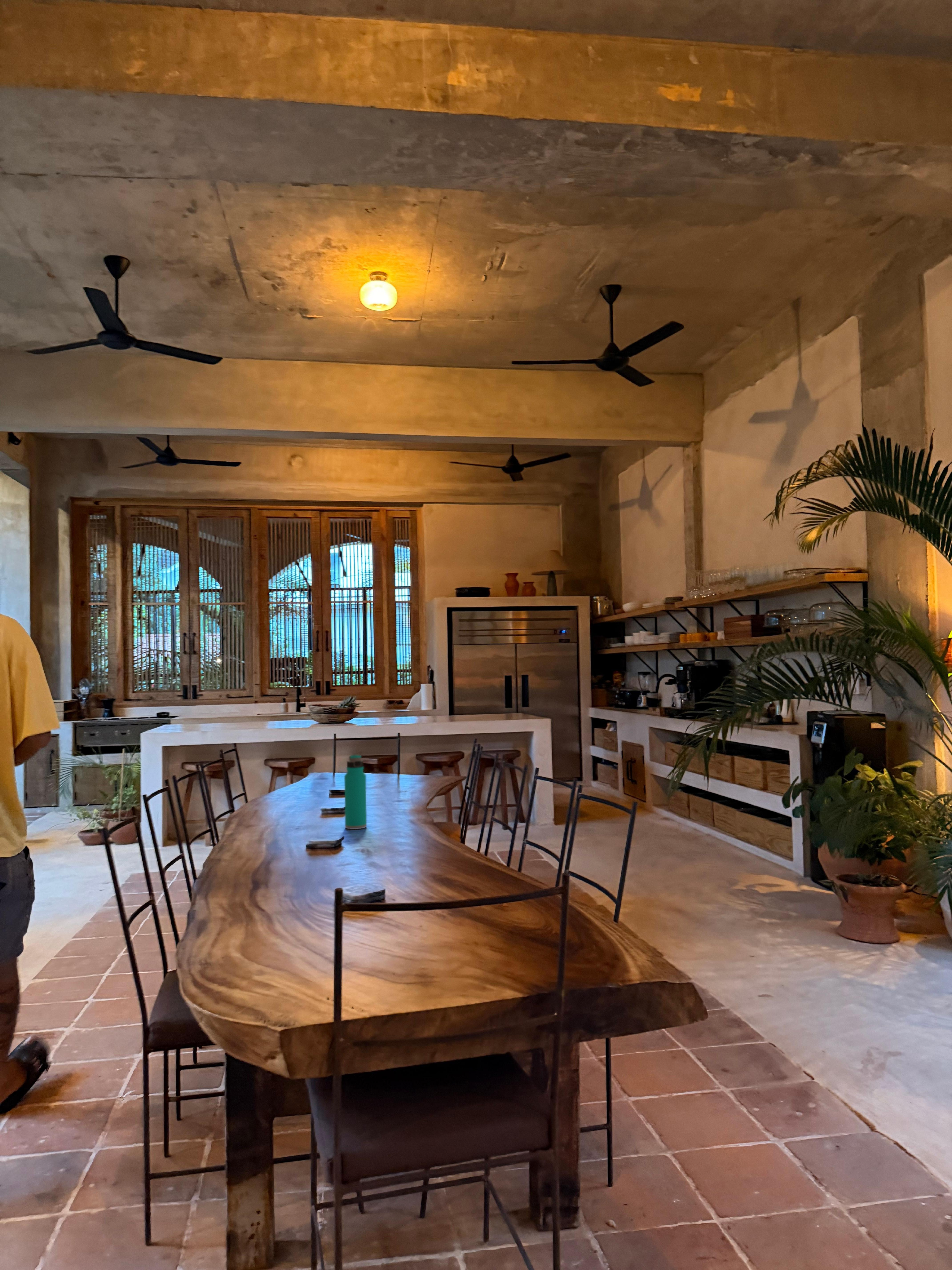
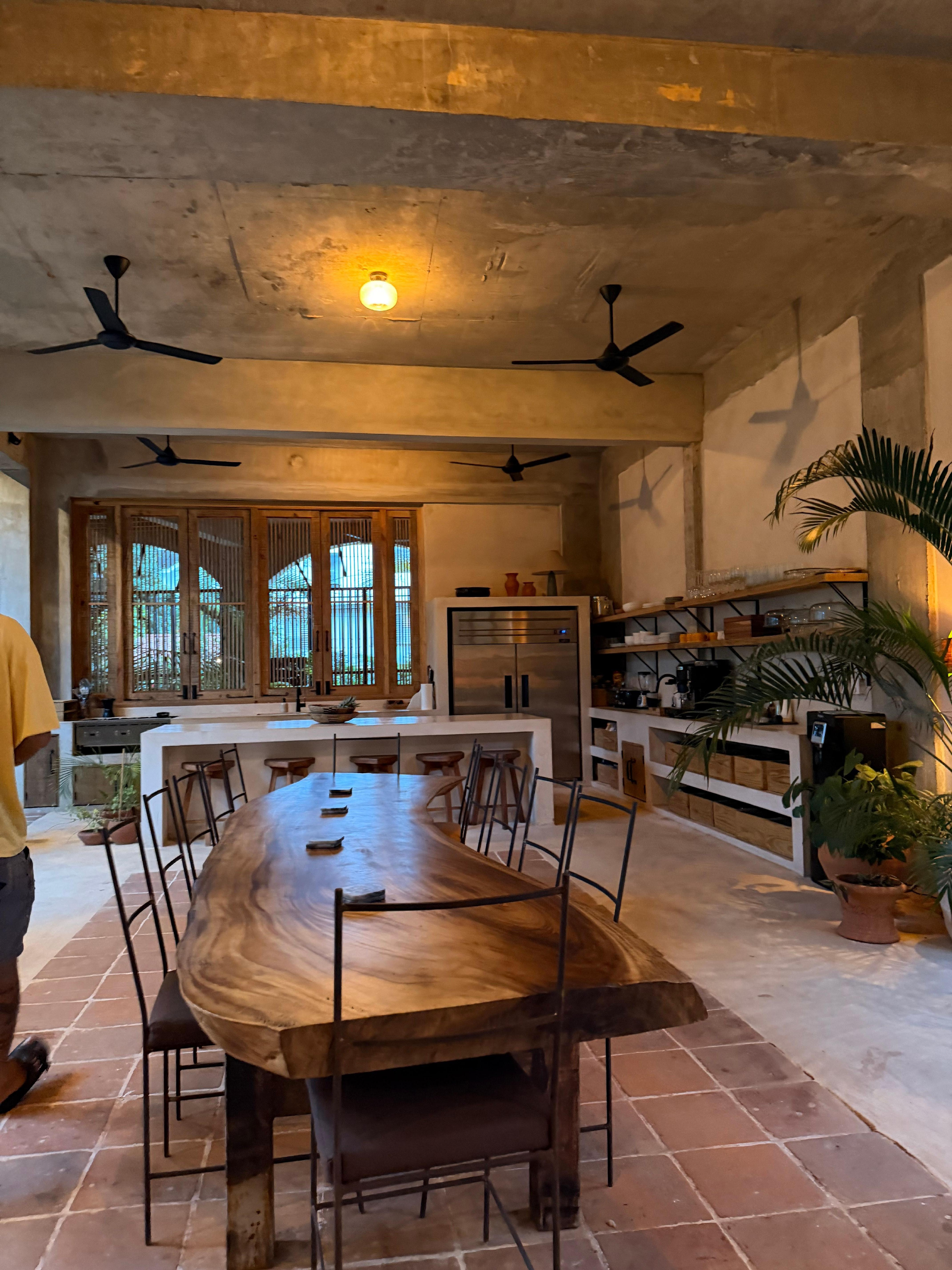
- water bottle (355, 791)
